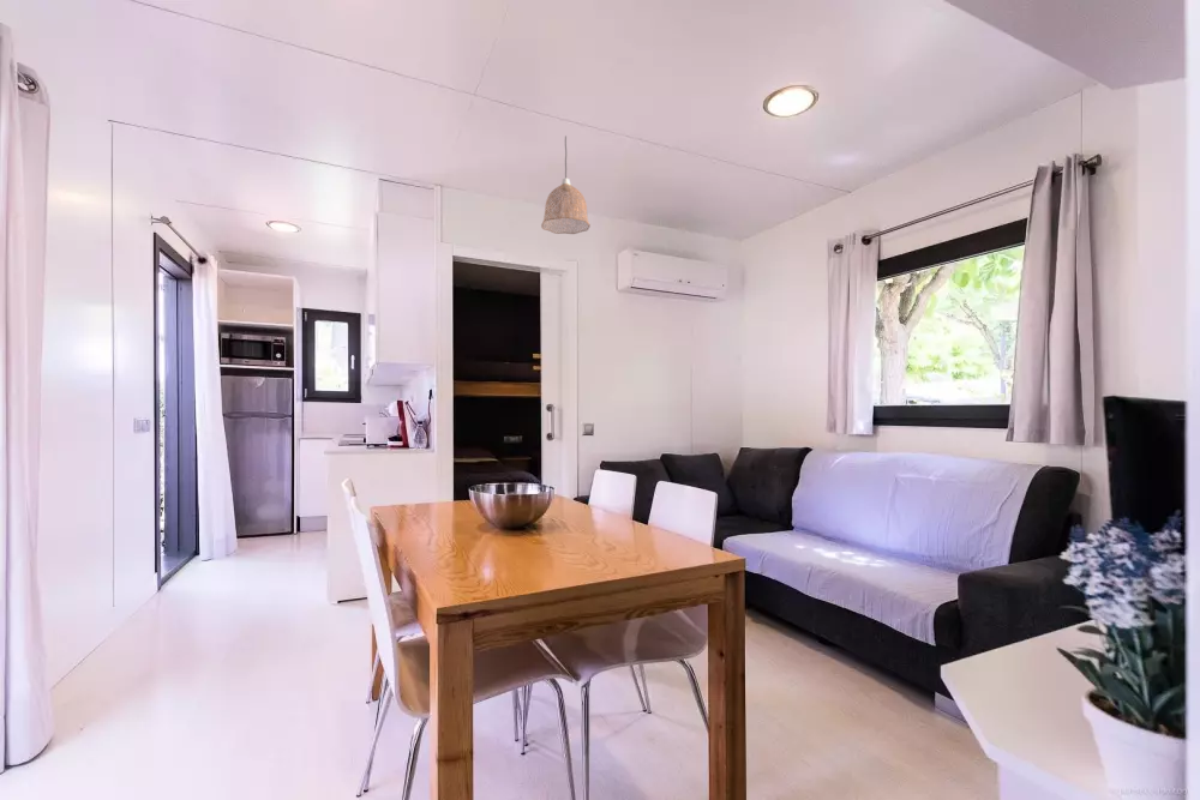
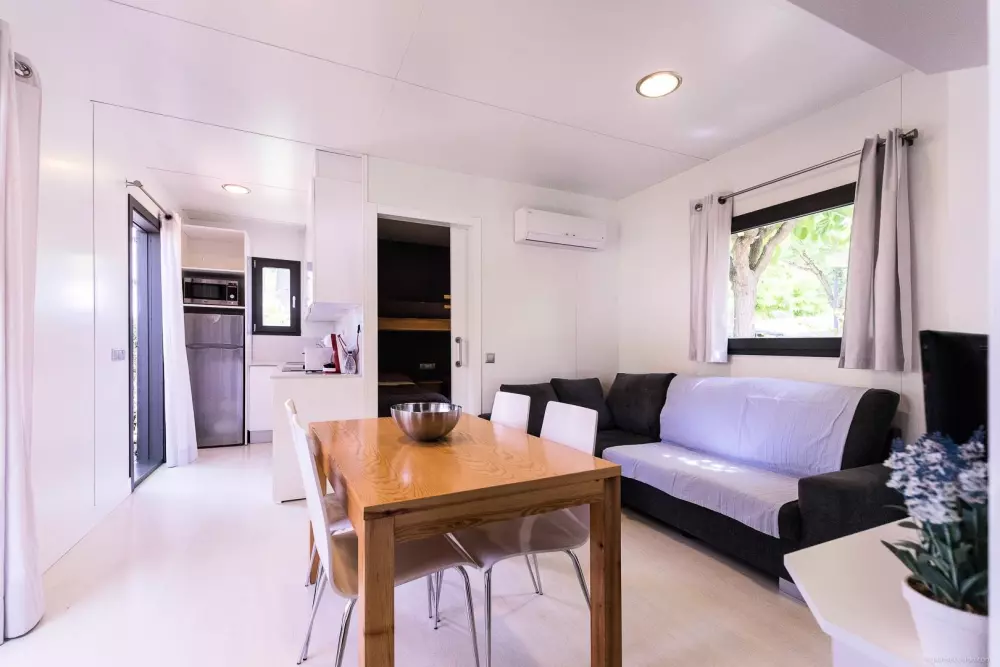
- pendant lamp (565, 181)
